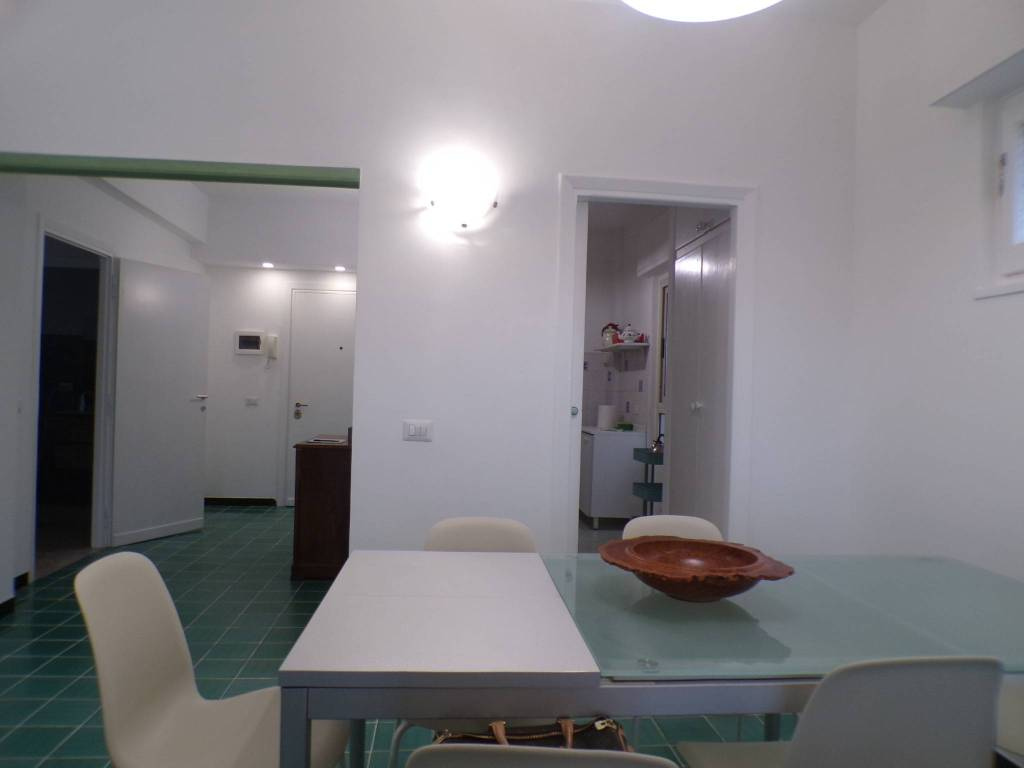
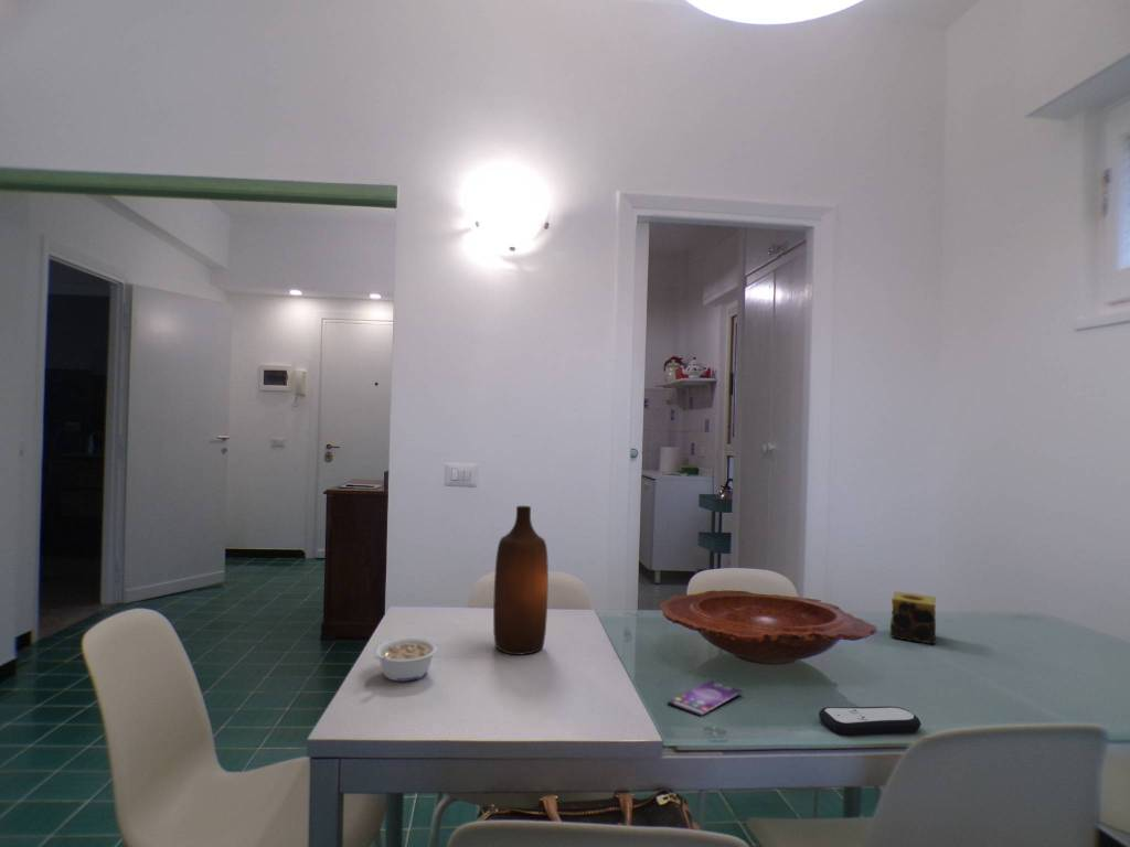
+ bottle (521, 576)
+ smartphone (705, 697)
+ legume (405, 658)
+ remote control (870, 719)
+ candle (914, 617)
